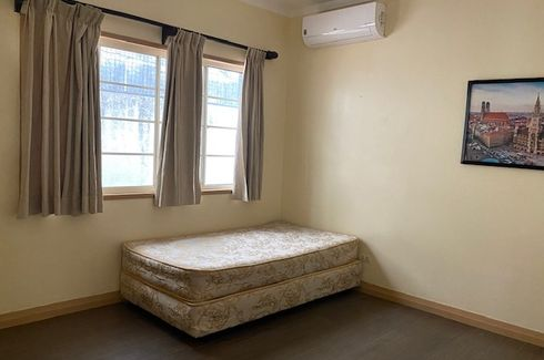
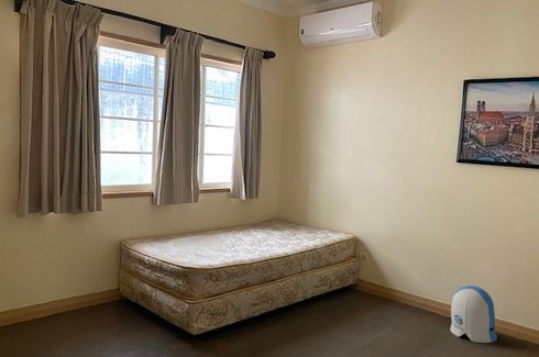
+ sun visor (474, 310)
